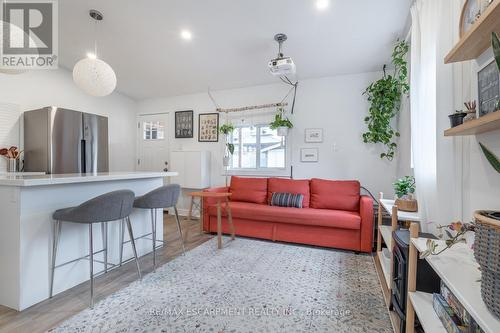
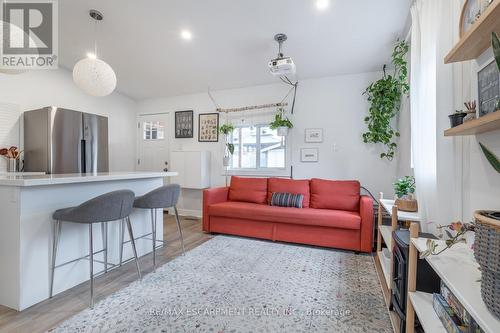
- side table (211, 214)
